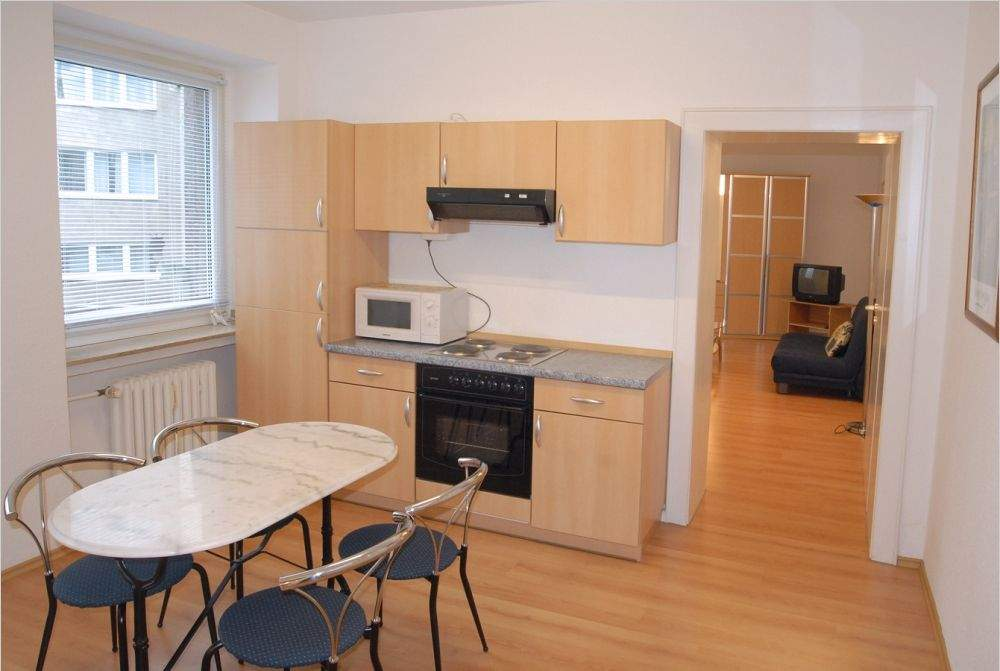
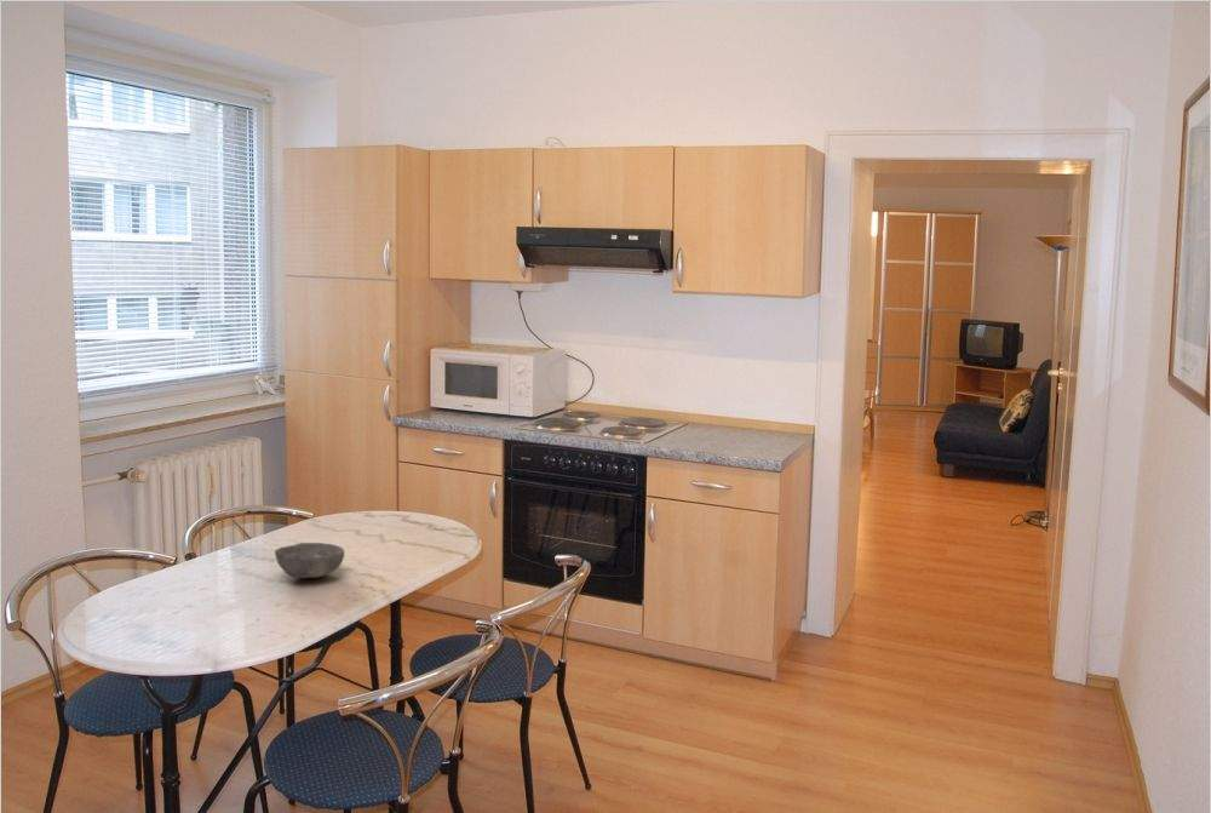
+ bowl (310, 562)
